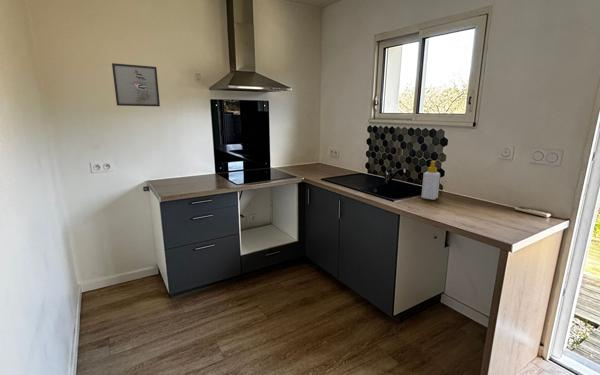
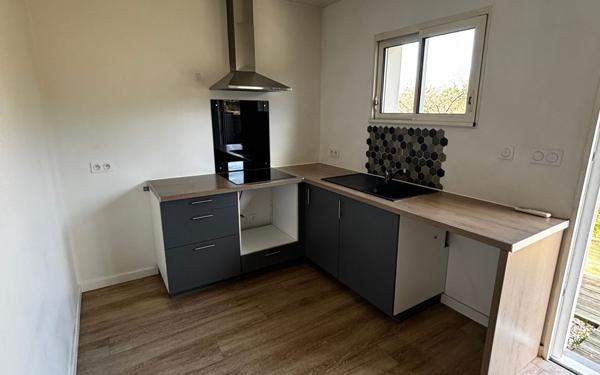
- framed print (136, 85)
- soap bottle (431, 179)
